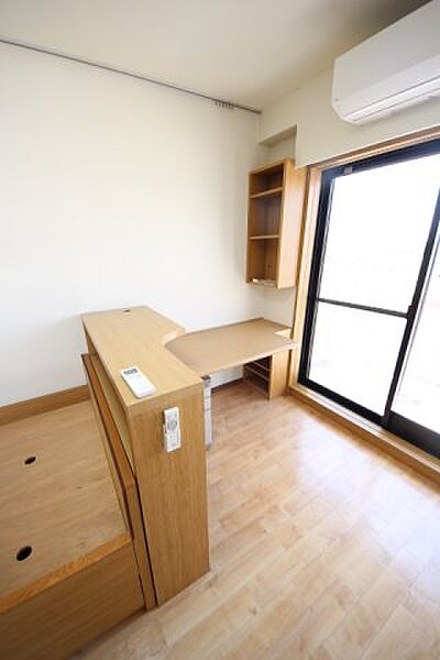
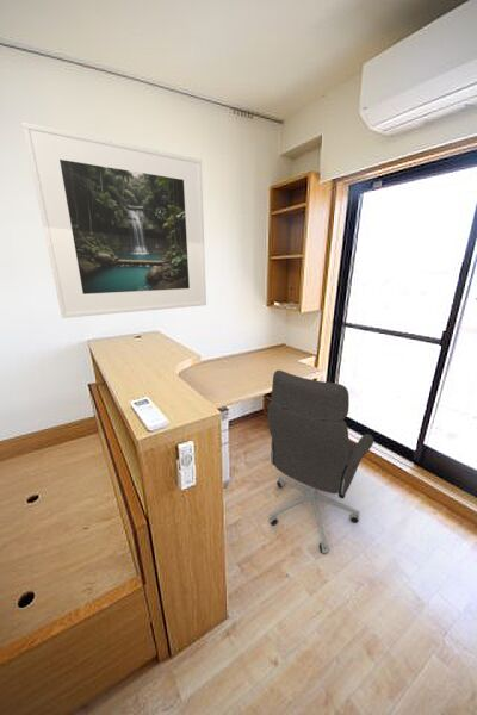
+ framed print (135, 235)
+ office chair (315, 444)
